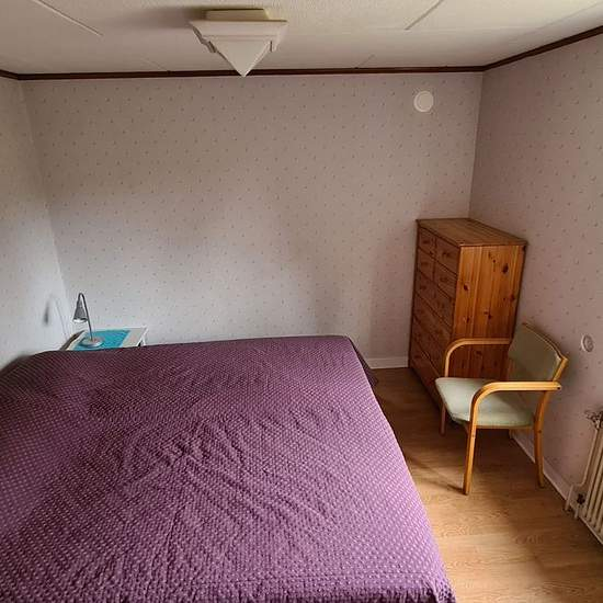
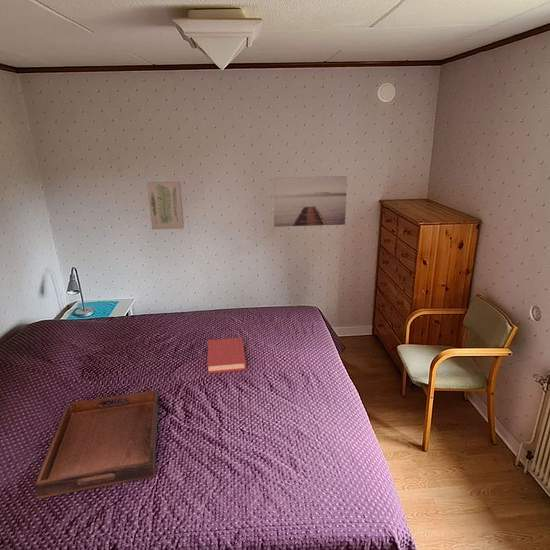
+ hardback book (226, 354)
+ serving tray (106, 436)
+ wall art (309, 201)
+ wall art (165, 205)
